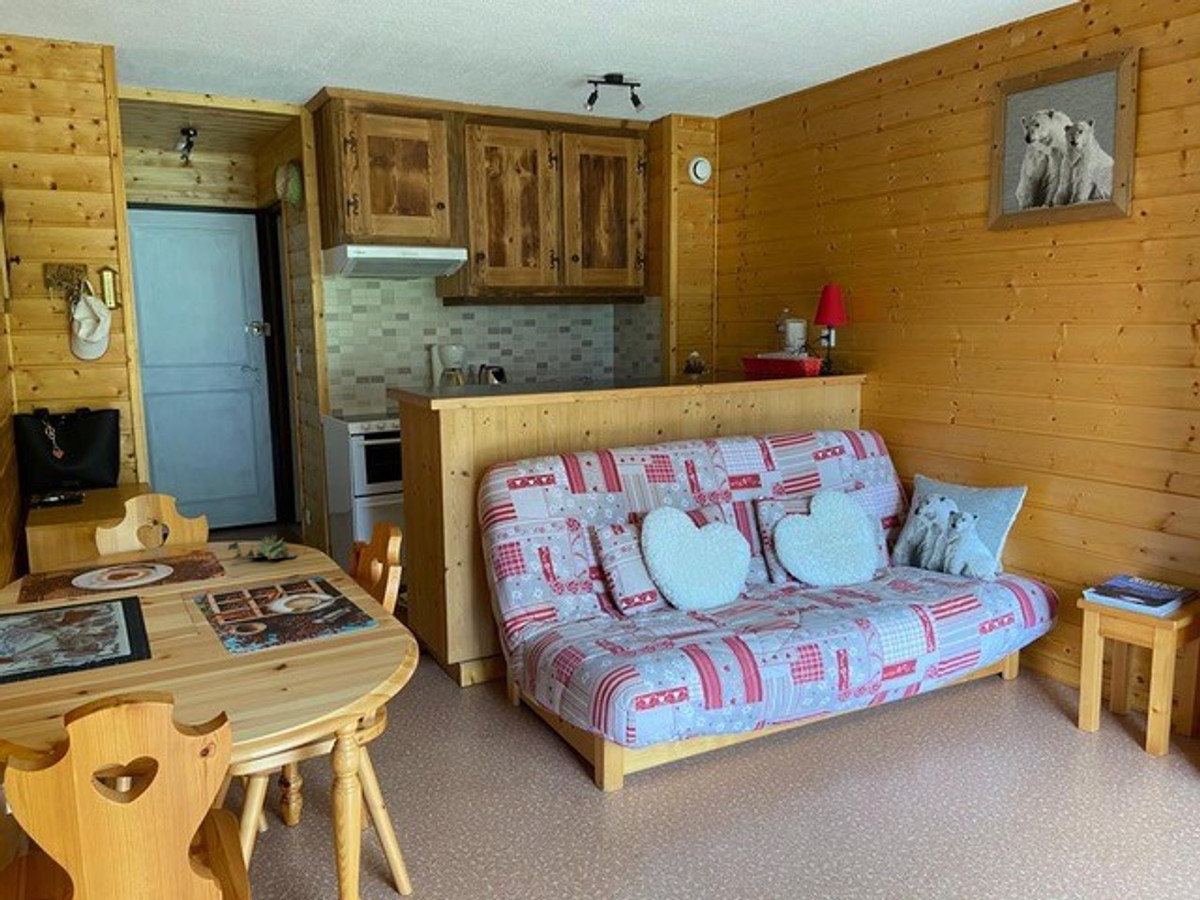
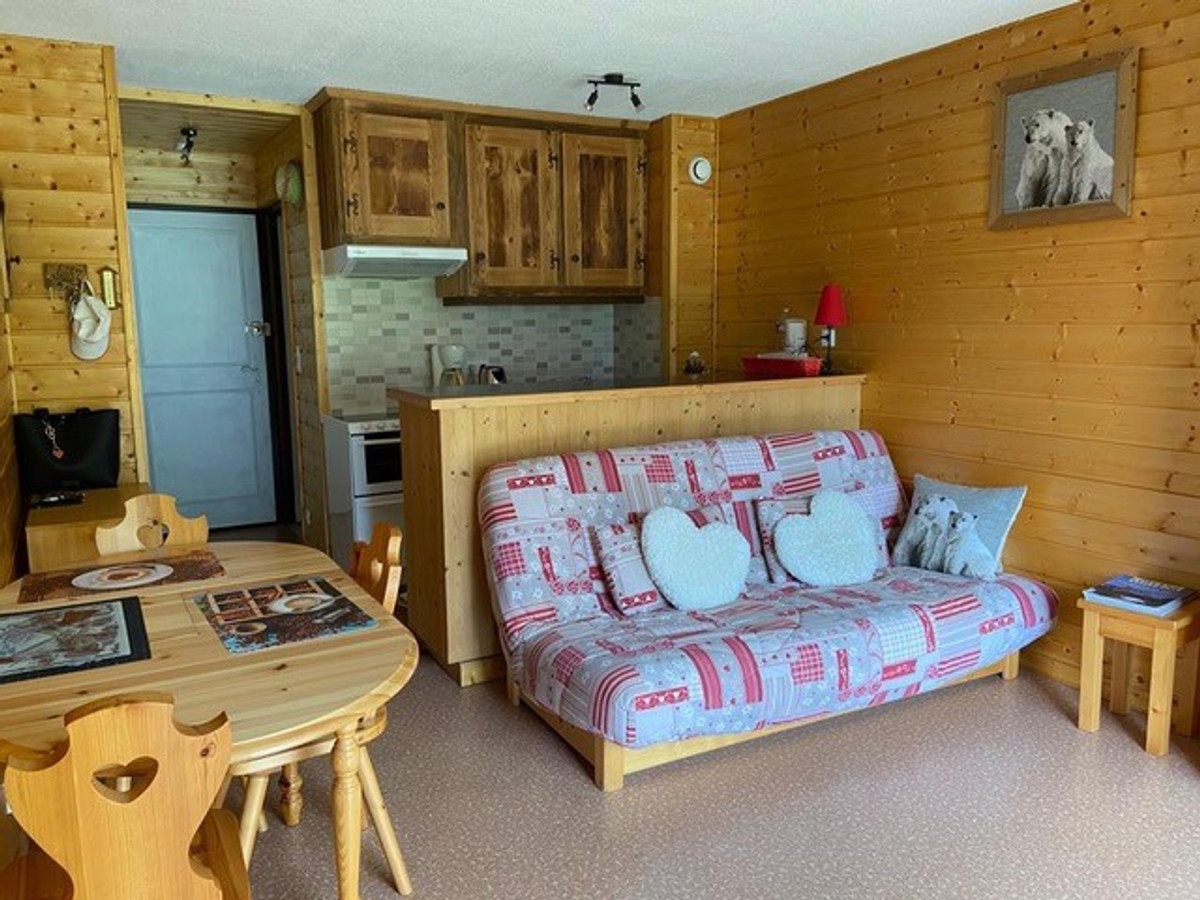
- succulent plant (268, 546)
